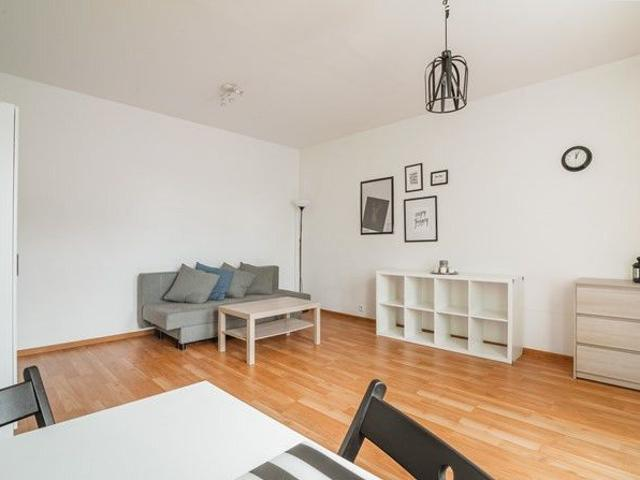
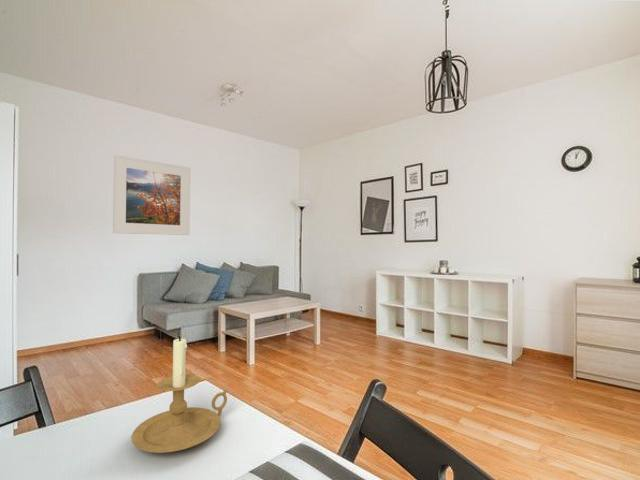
+ candle holder (179, 386)
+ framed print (154, 198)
